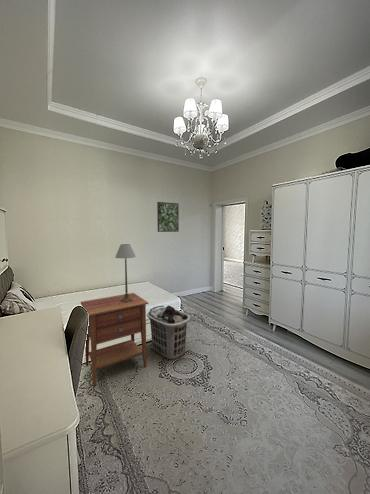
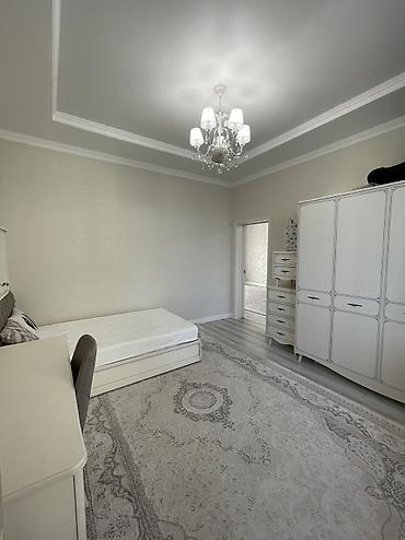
- table lamp (126, 272)
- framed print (168, 217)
- clothes hamper (168, 329)
- nightstand (115, 334)
